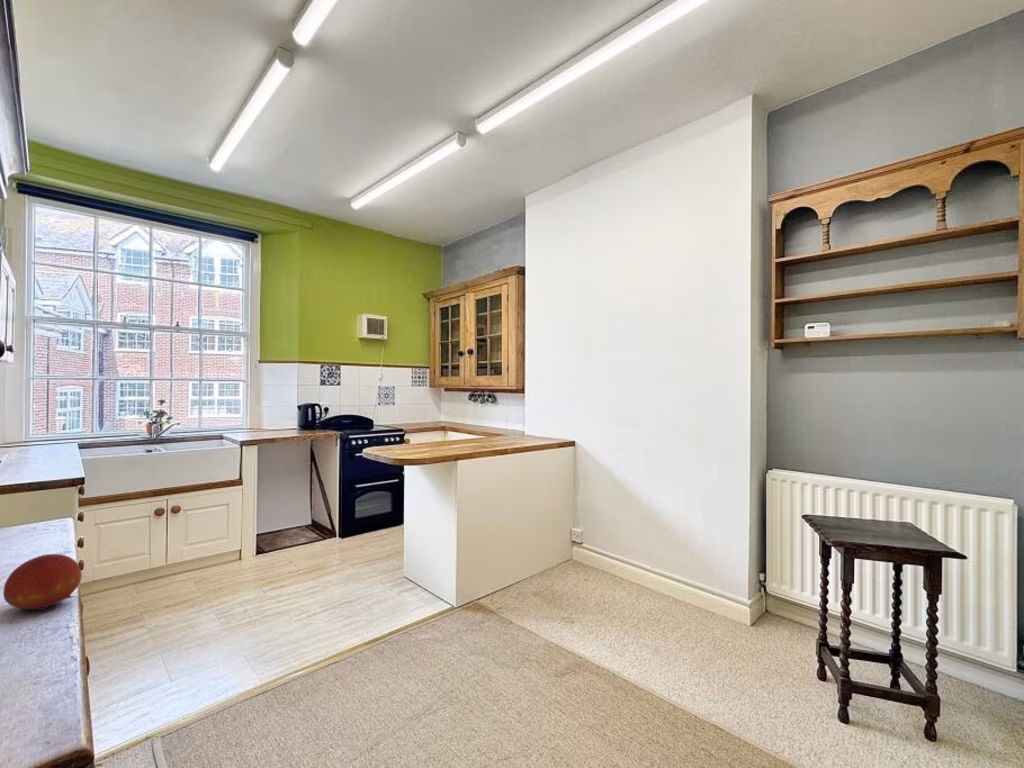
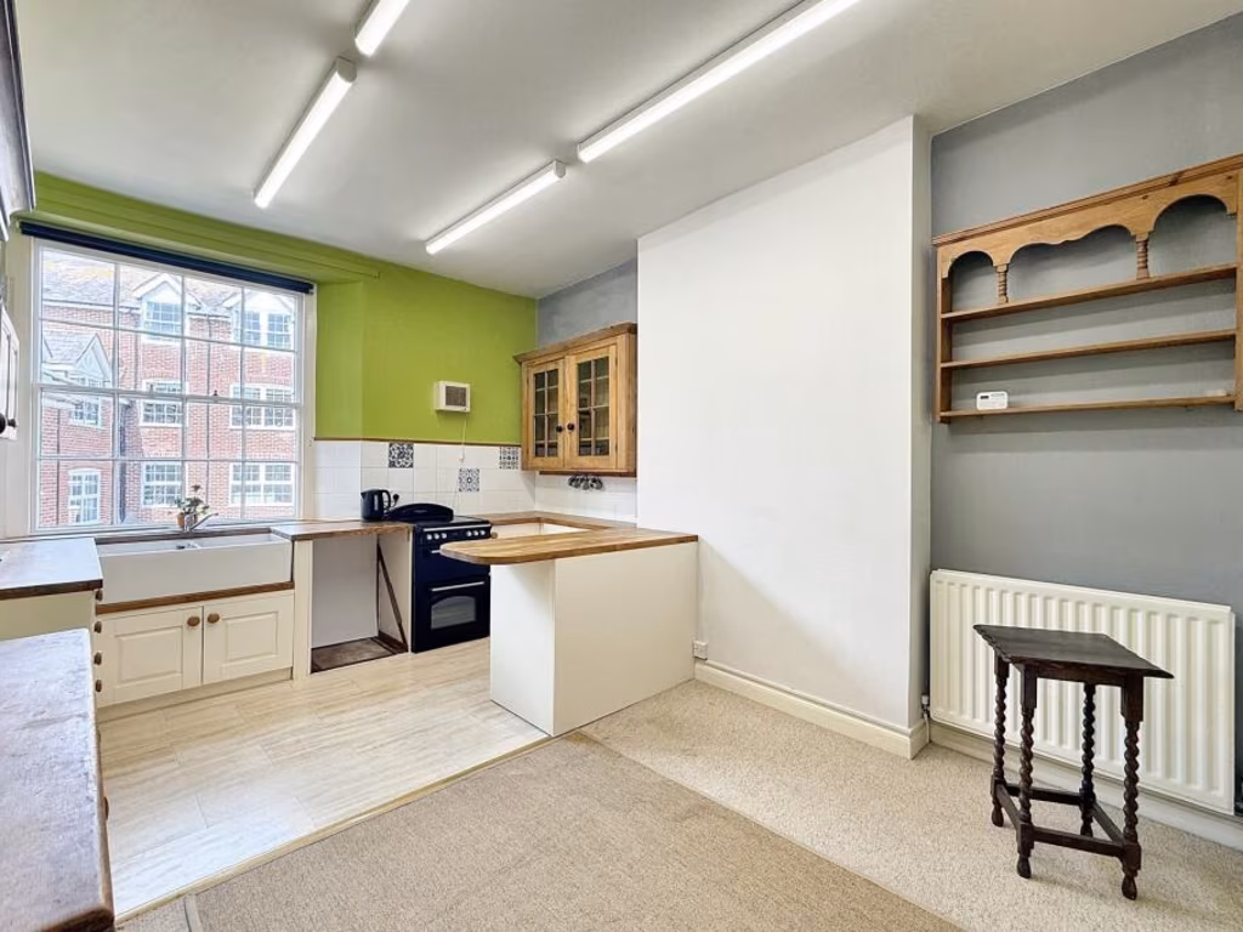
- fruit (44, 579)
